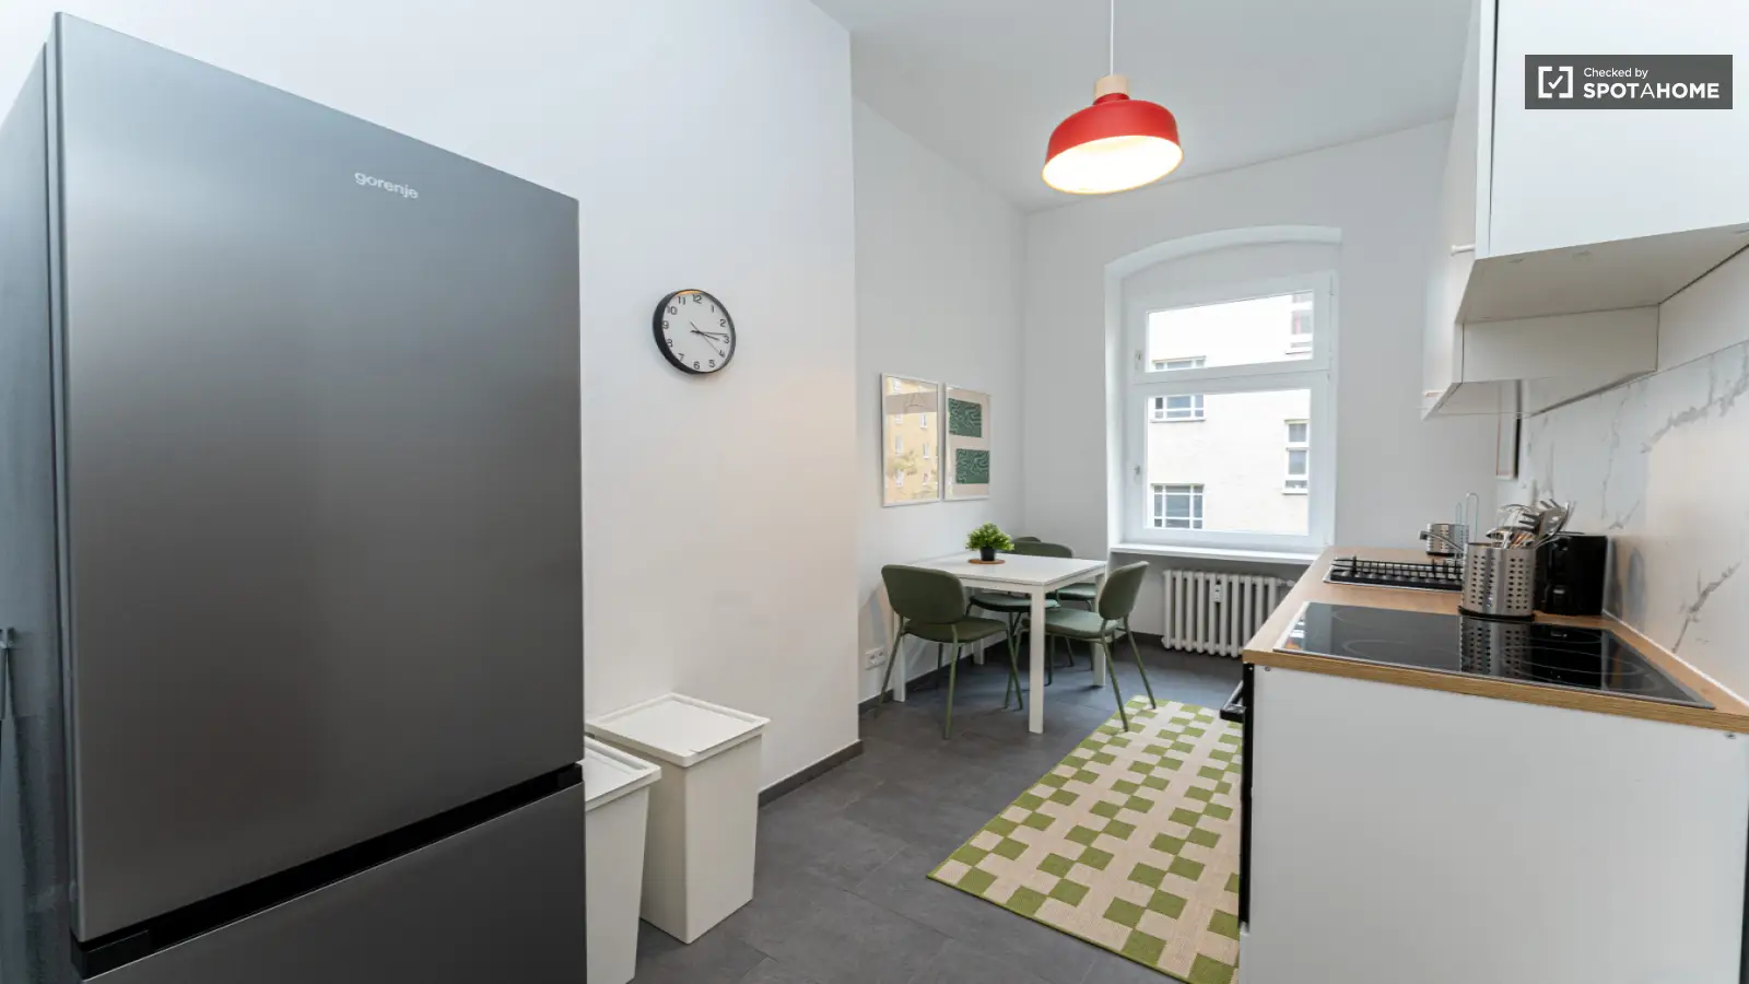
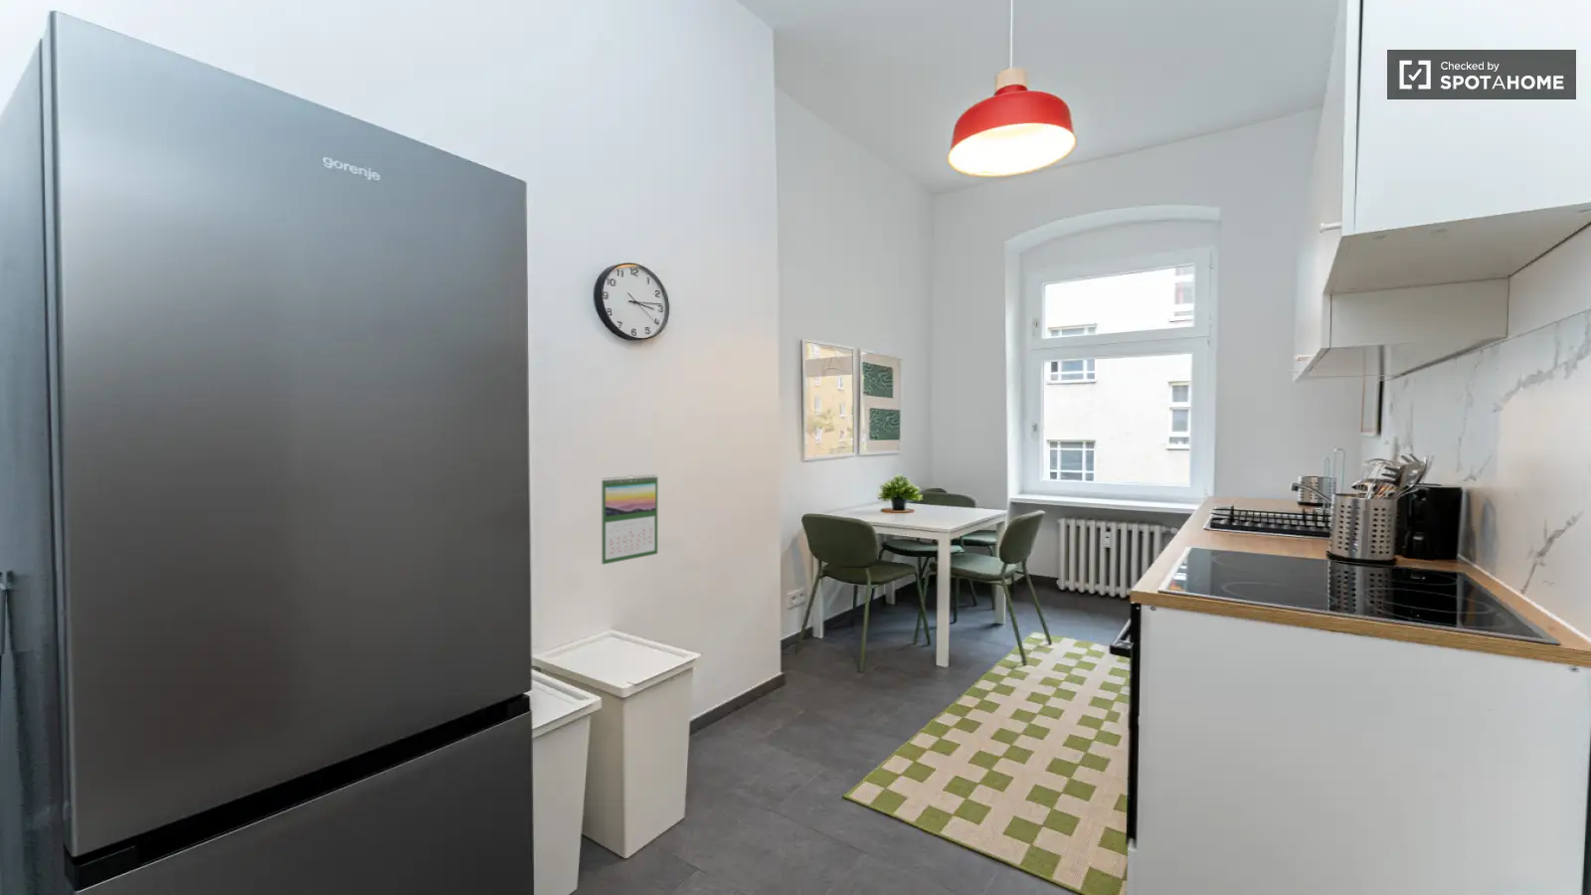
+ calendar (630, 516)
